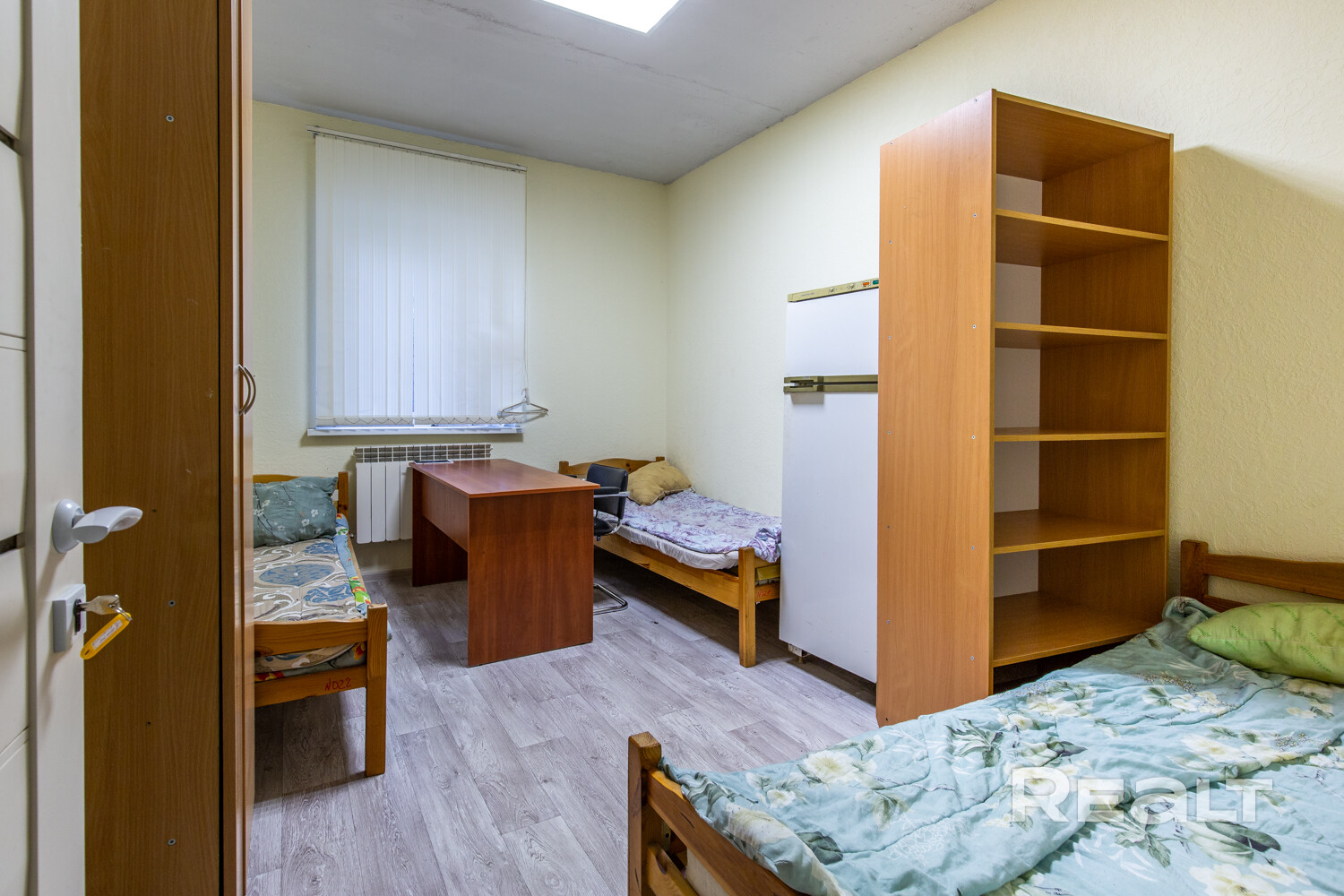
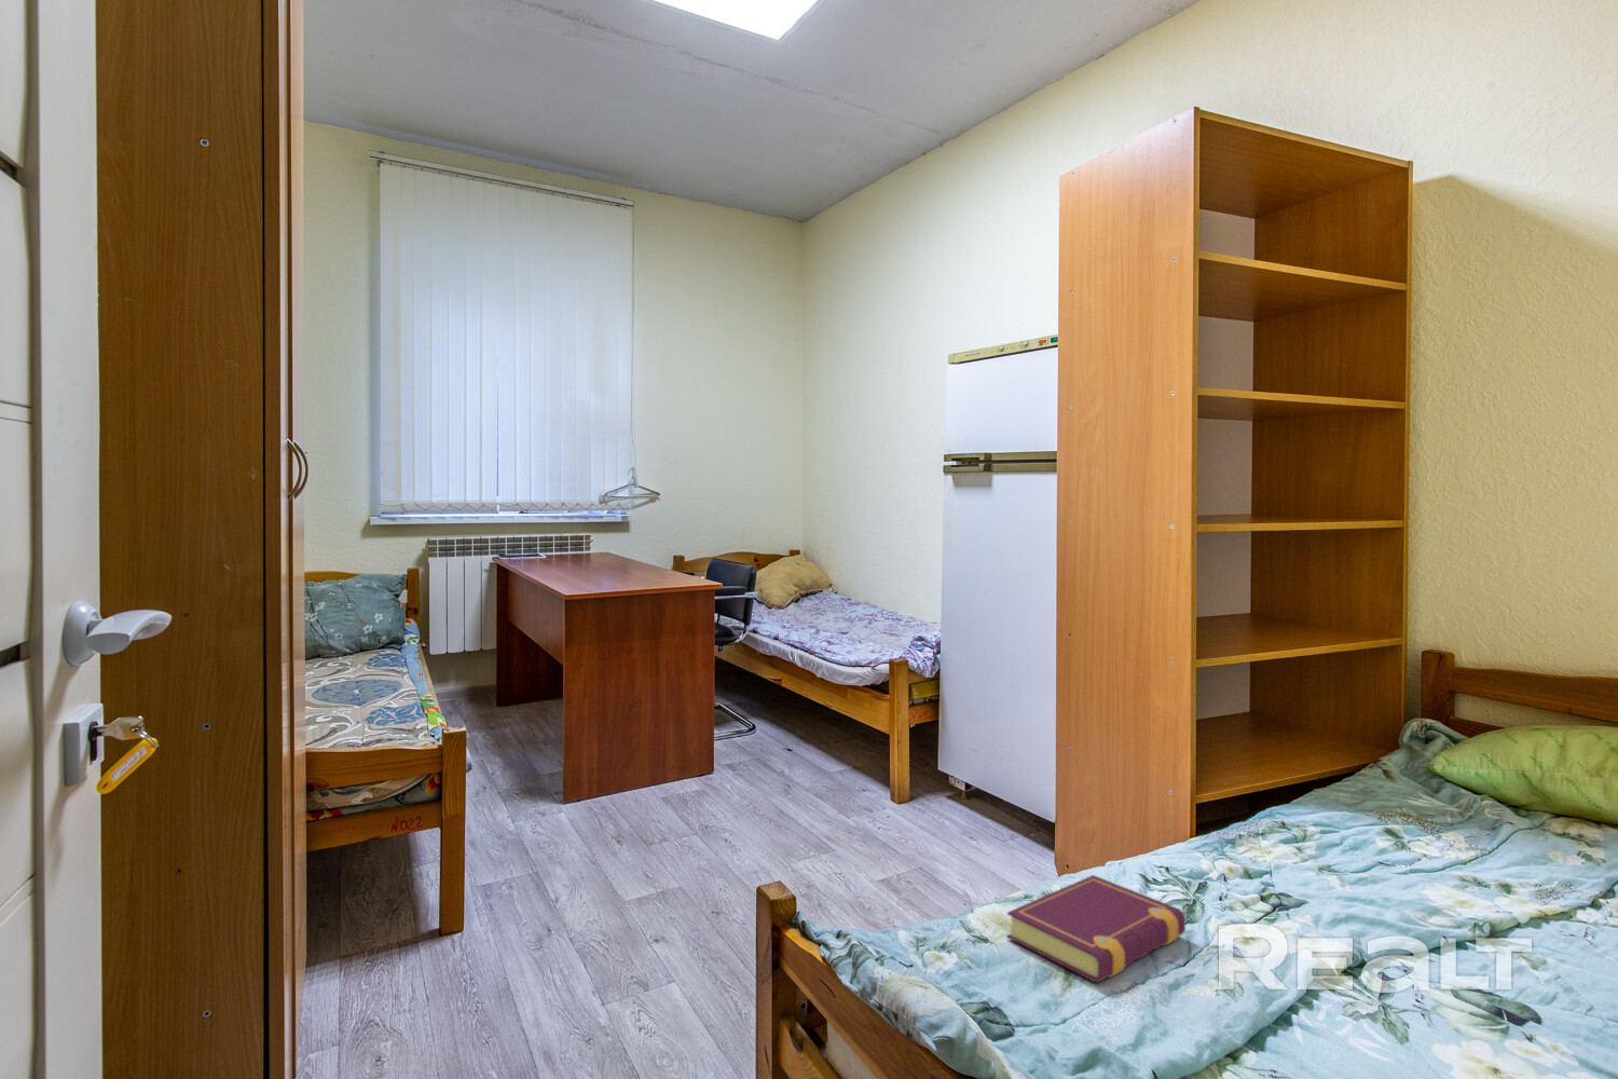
+ book (1098, 924)
